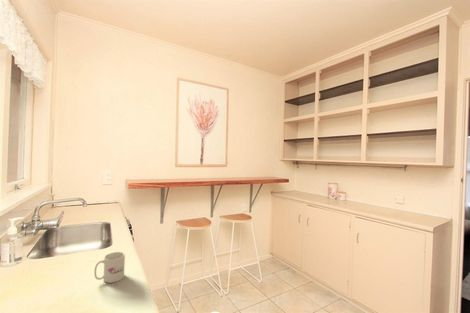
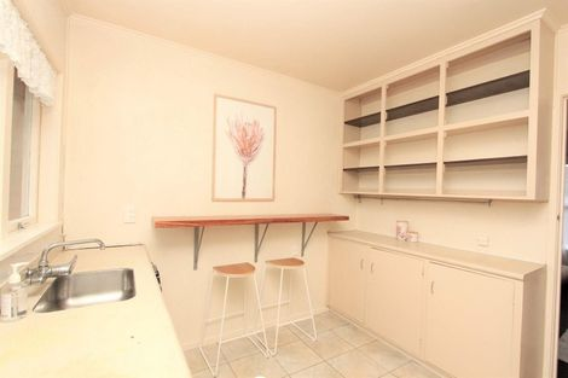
- mug (109, 267)
